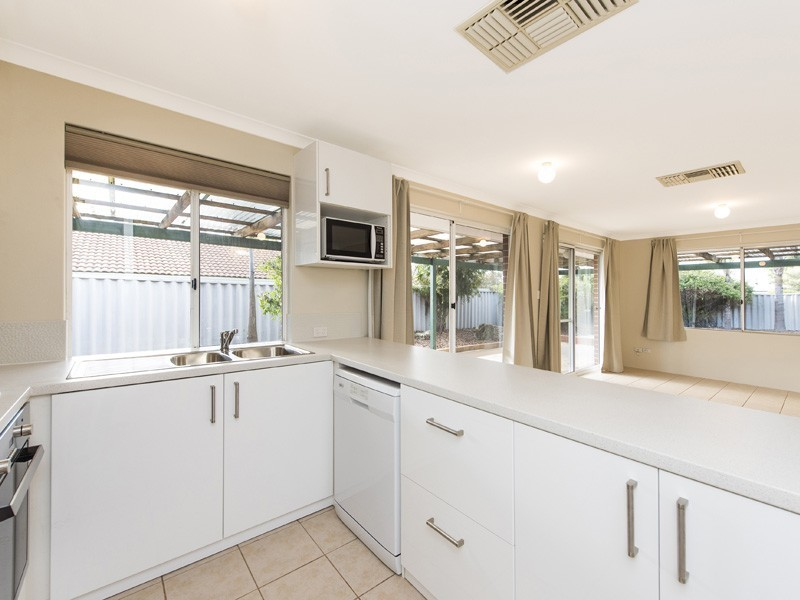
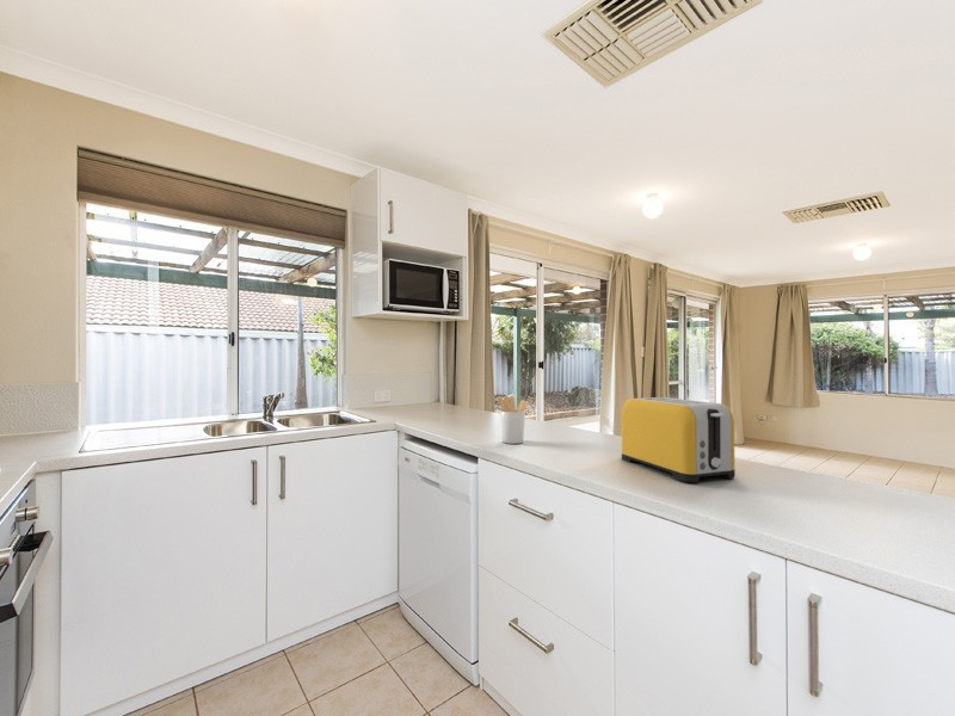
+ toaster (676, 434)
+ utensil holder (510, 418)
